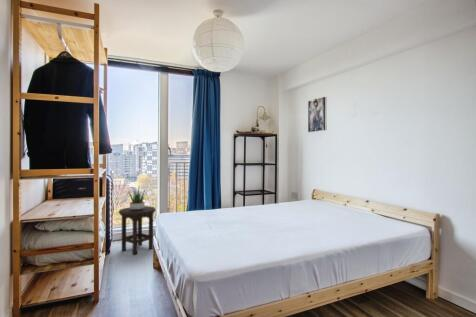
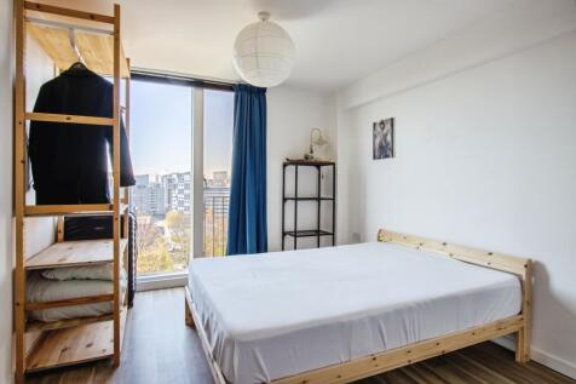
- stool (138, 229)
- potted plant (137, 197)
